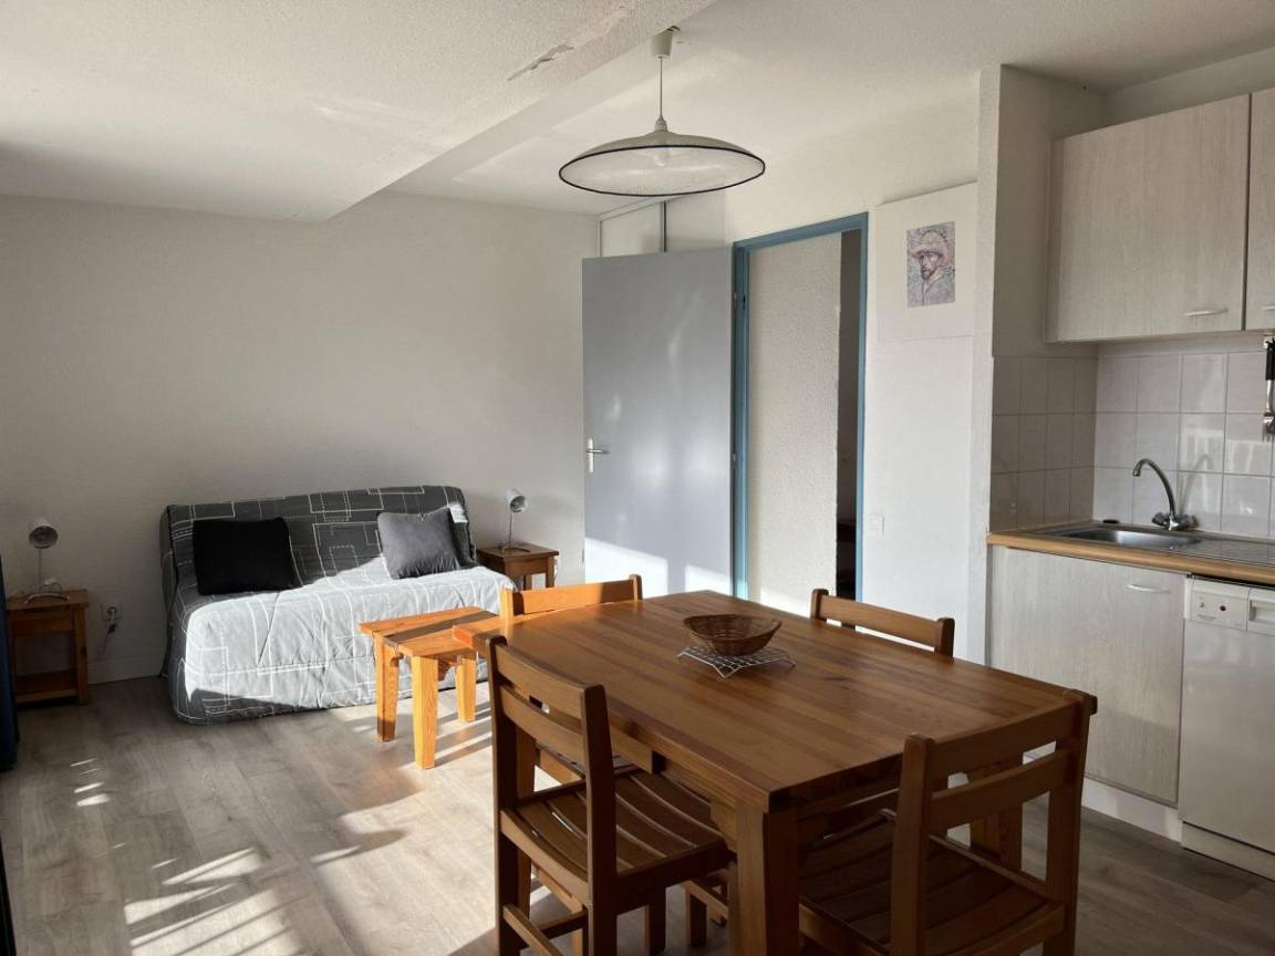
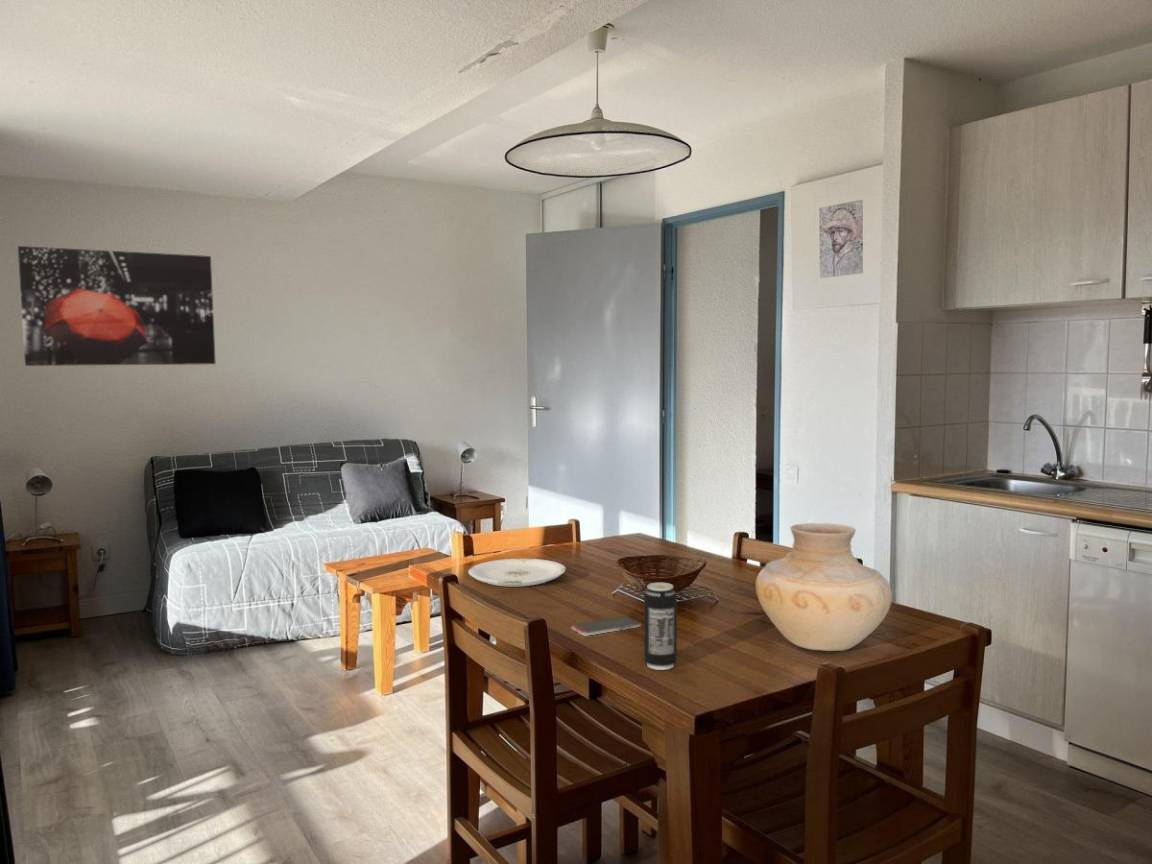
+ wall art (122, 308)
+ beverage can (660, 625)
+ vase (822, 586)
+ plate (517, 573)
+ smartphone (606, 625)
